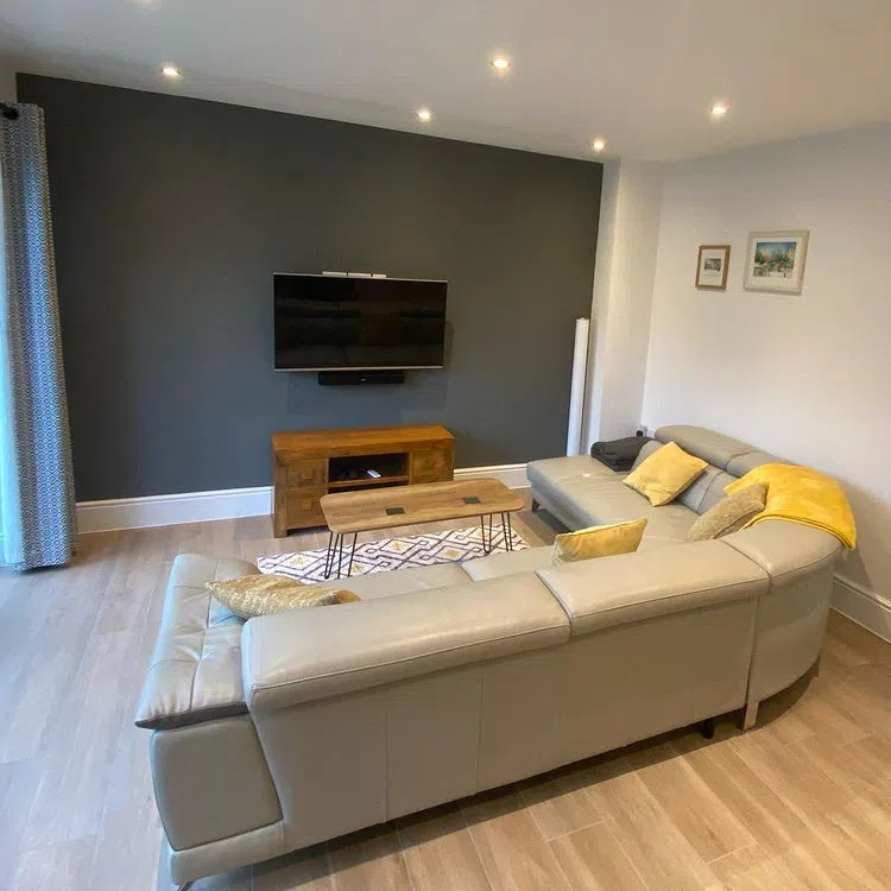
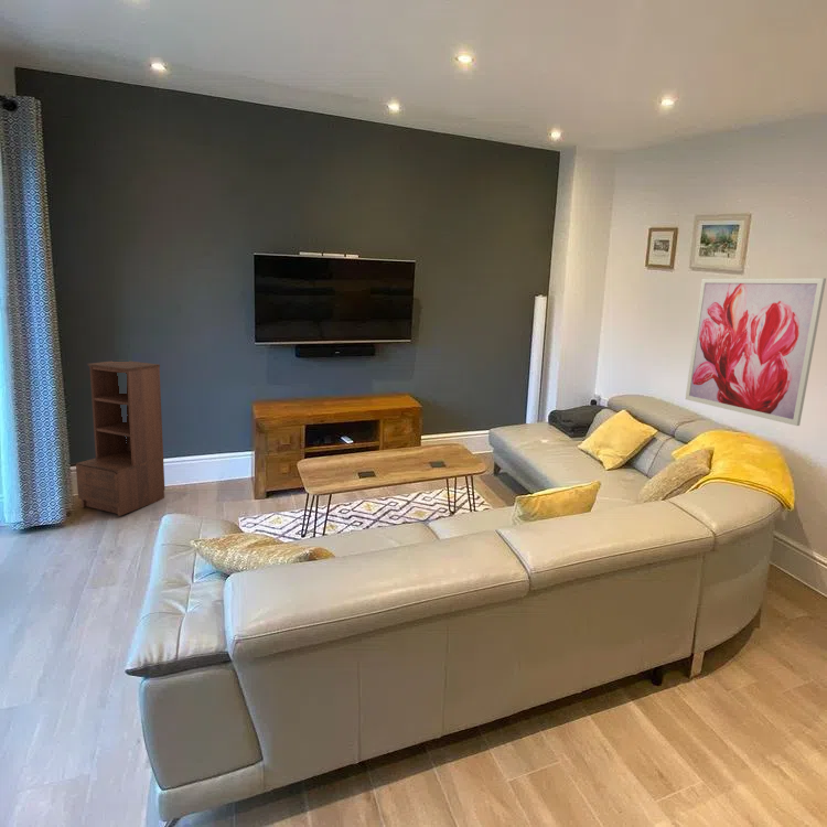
+ wall art (747, 346)
+ bookshelf (119, 434)
